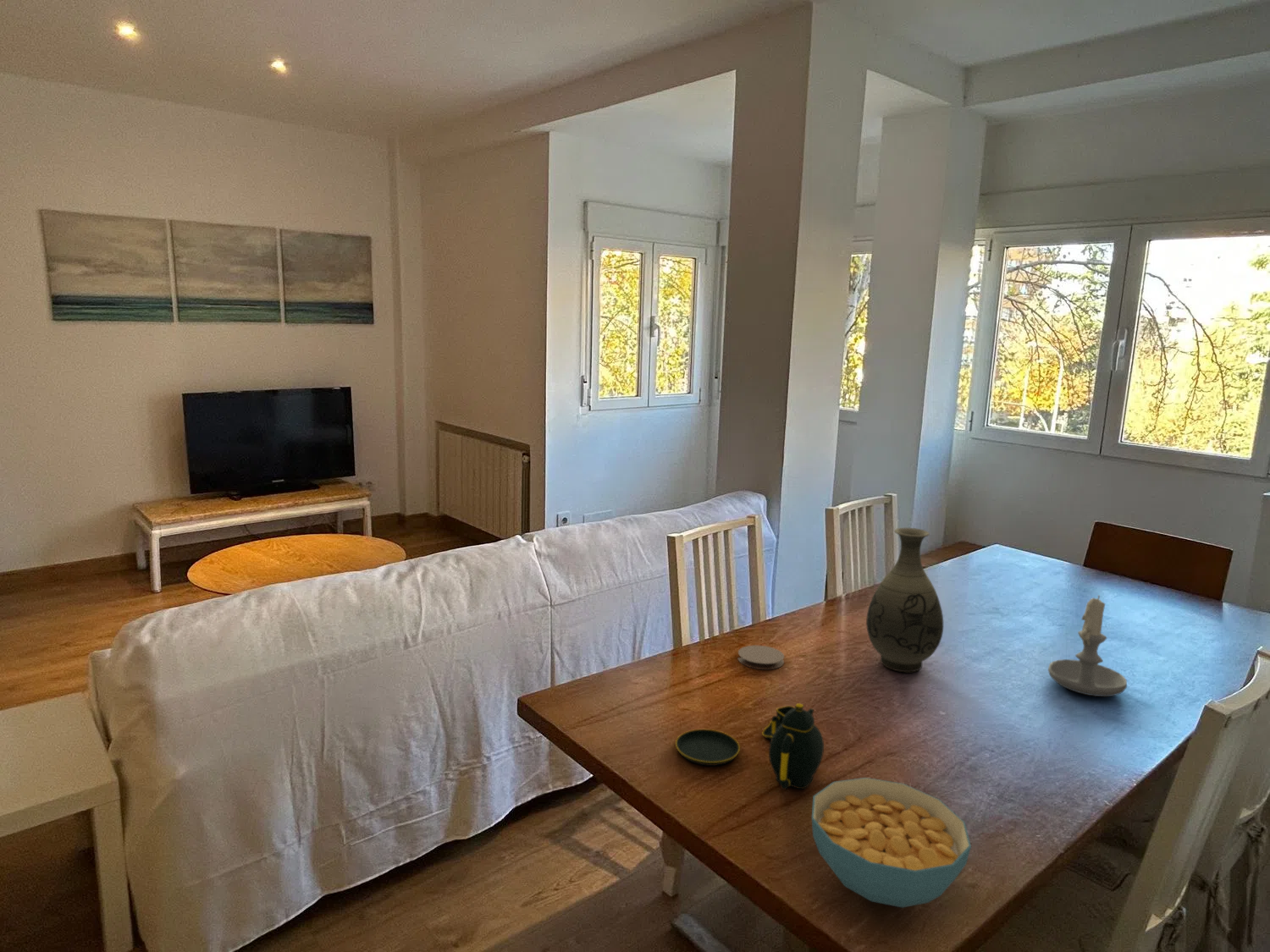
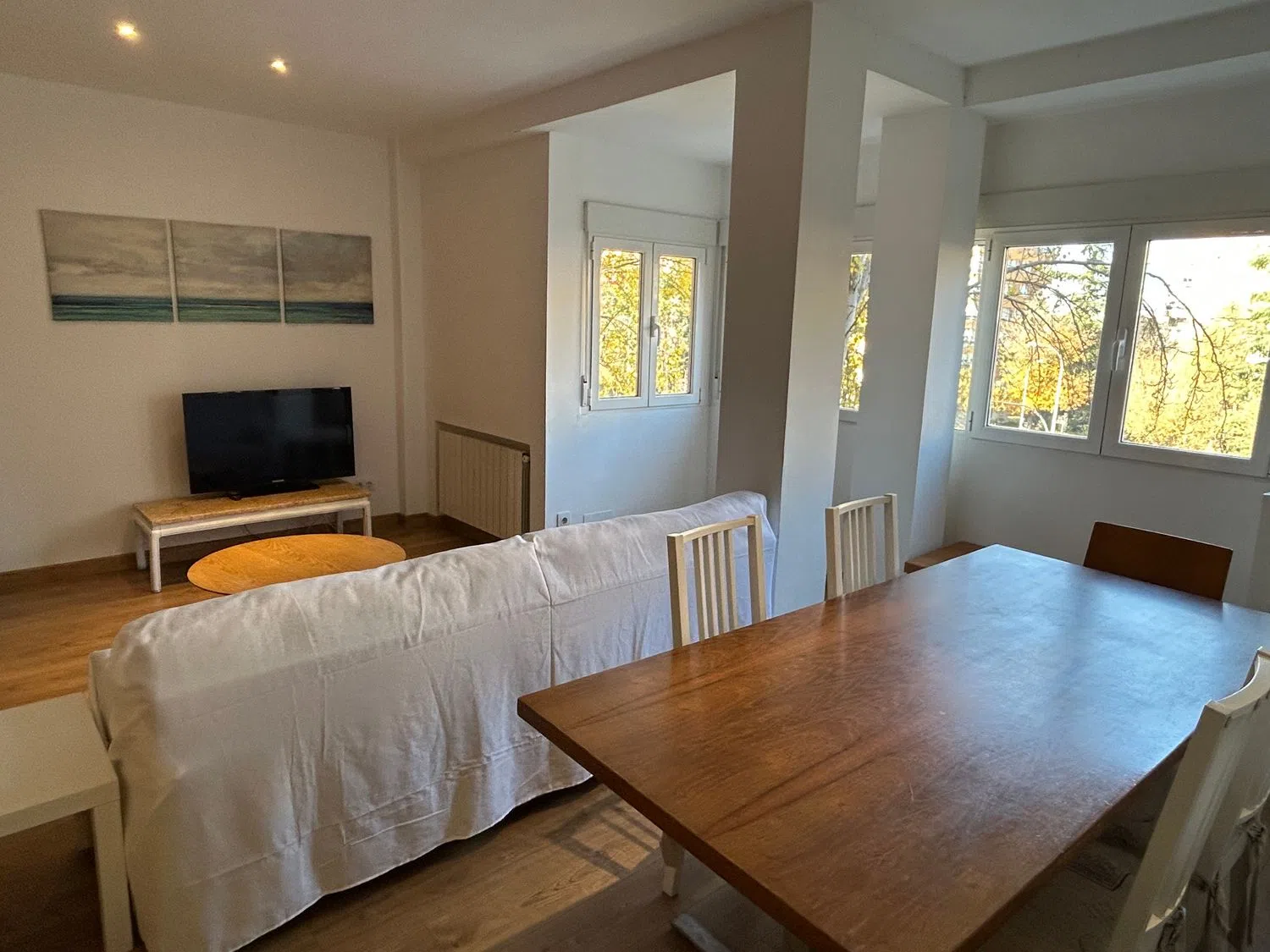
- teapot (765, 727)
- vase (906, 598)
- candle (1091, 641)
- coaster (760, 657)
- cereal bowl (885, 853)
